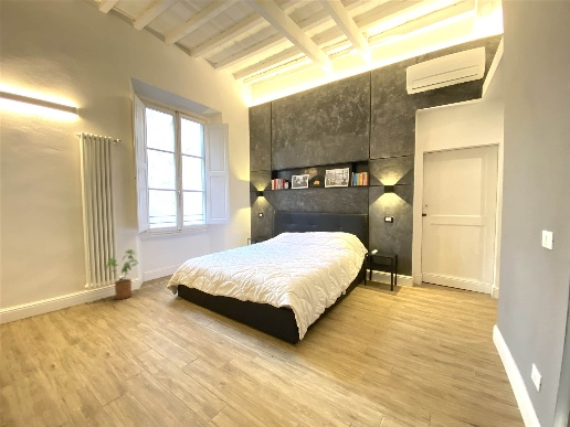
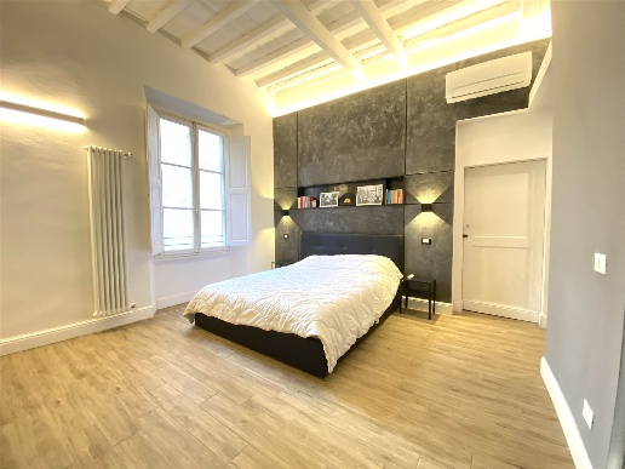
- house plant (125, 274)
